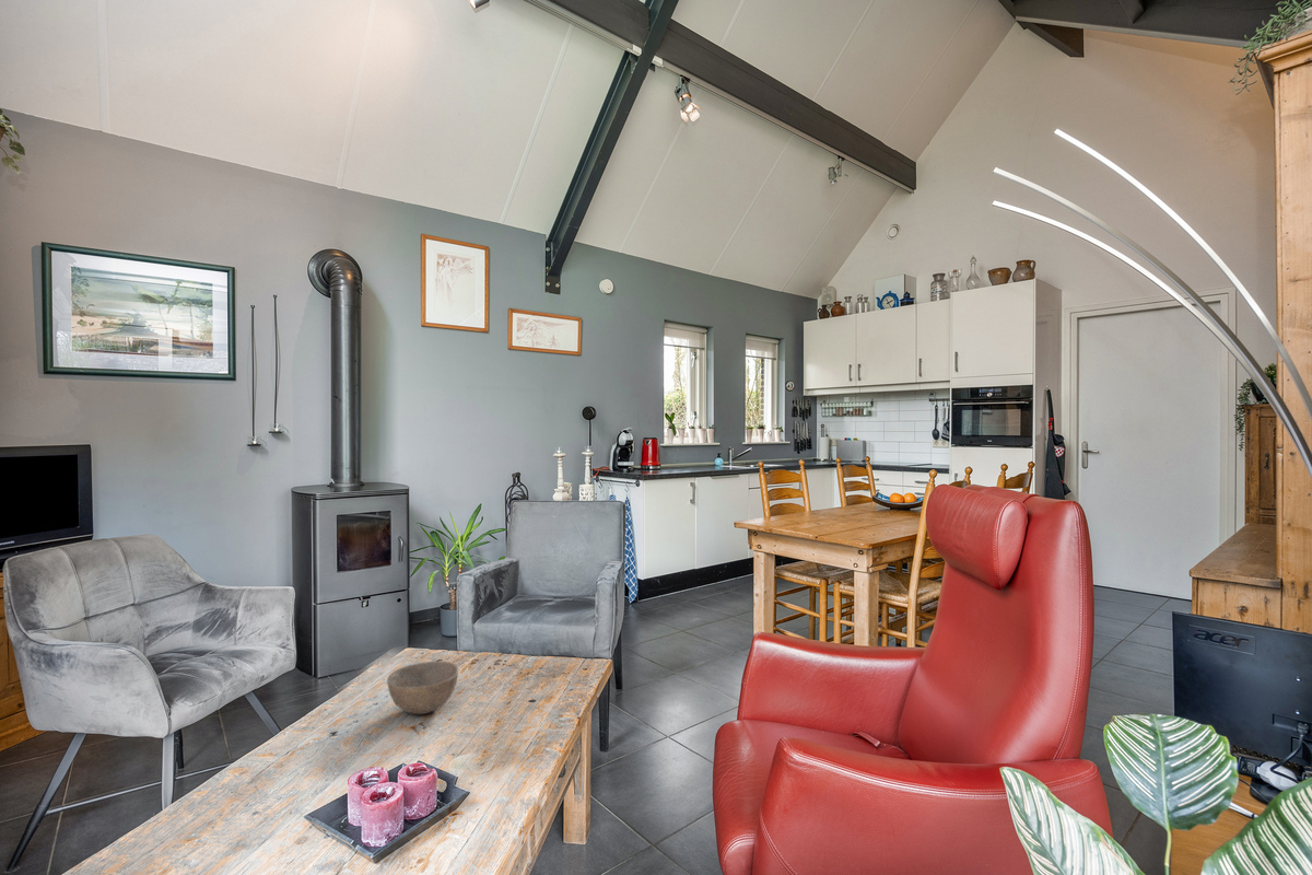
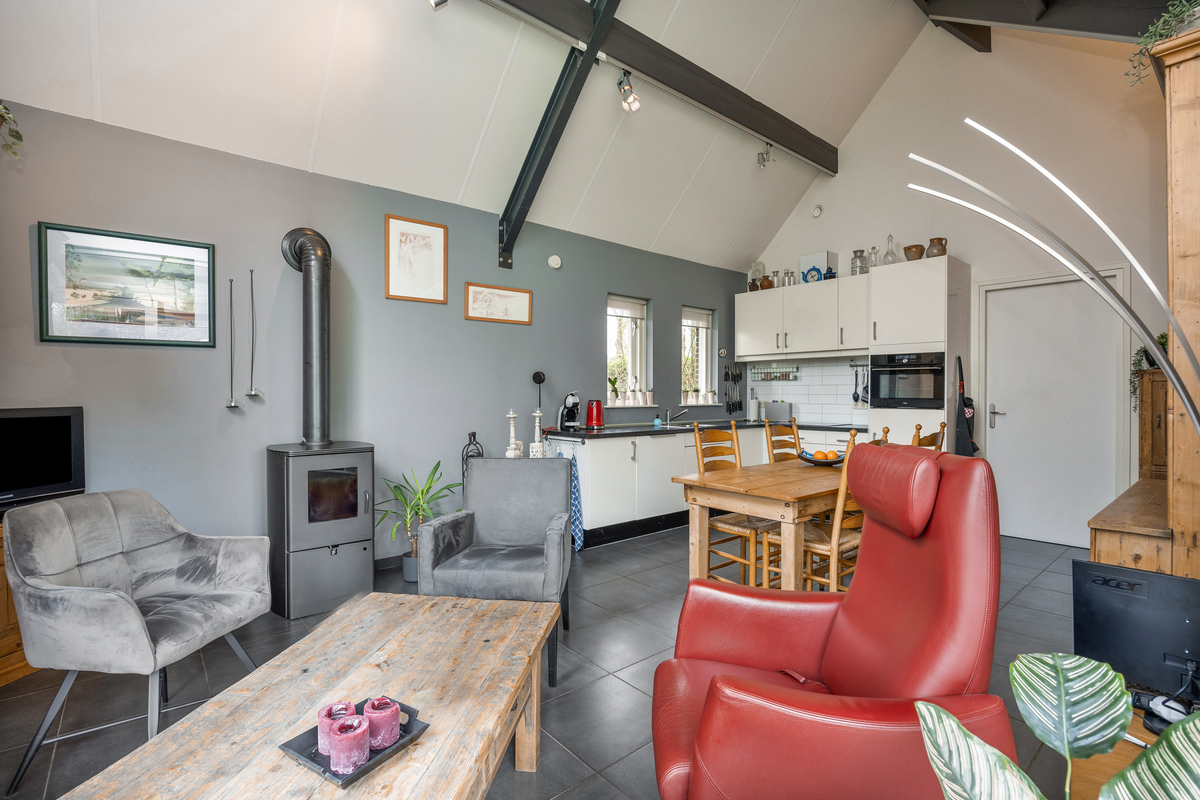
- bowl (423, 691)
